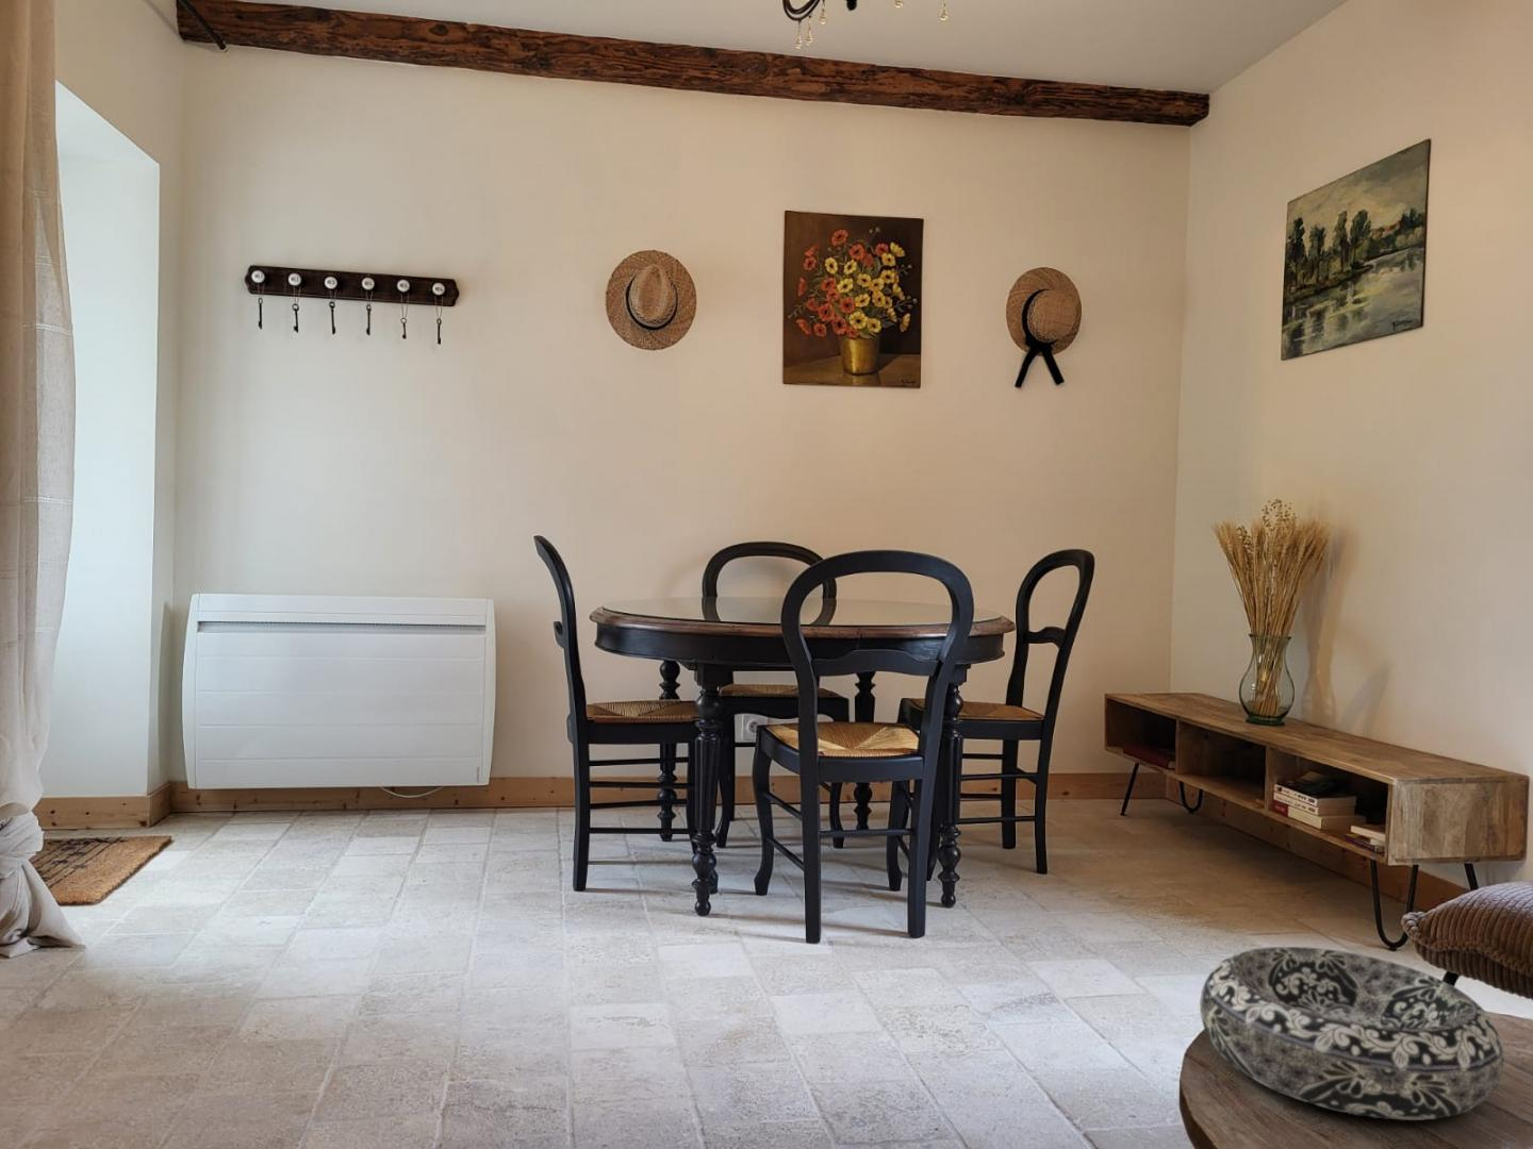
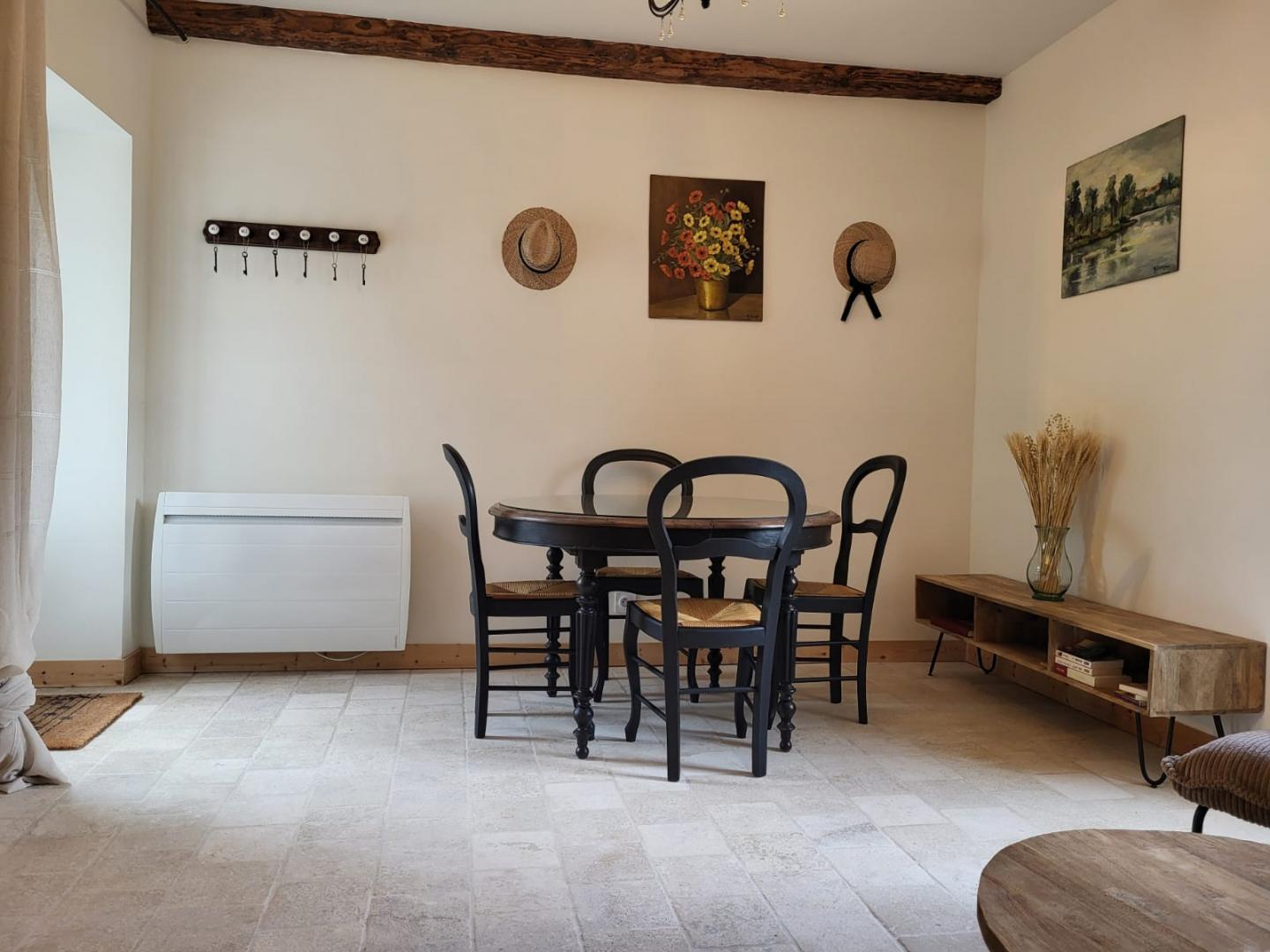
- decorative bowl (1343, 1027)
